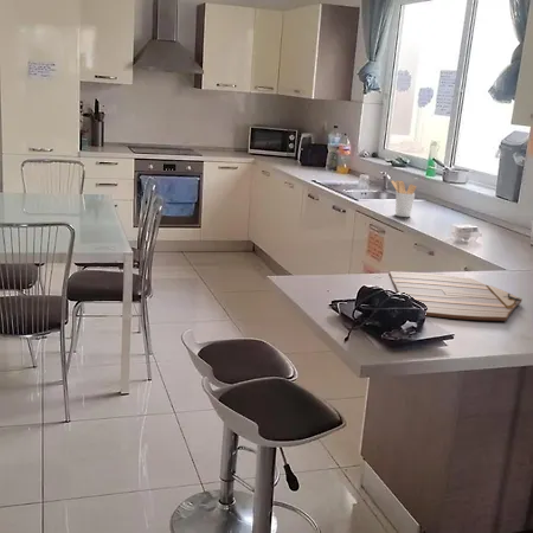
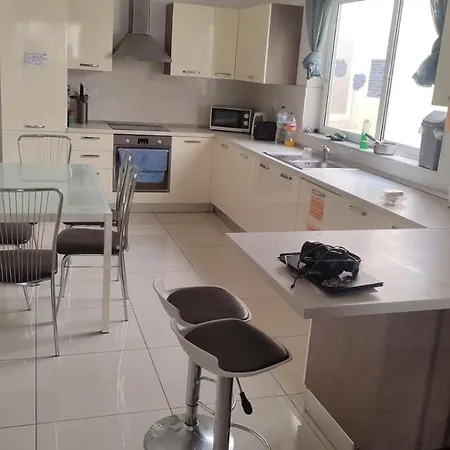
- cutting board (458, 293)
- utensil holder (402, 197)
